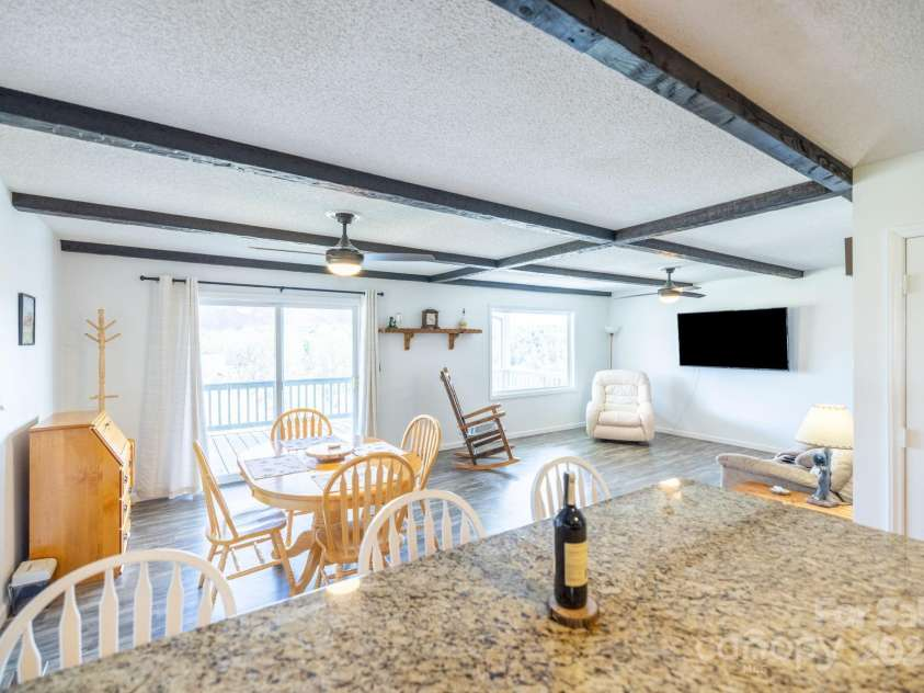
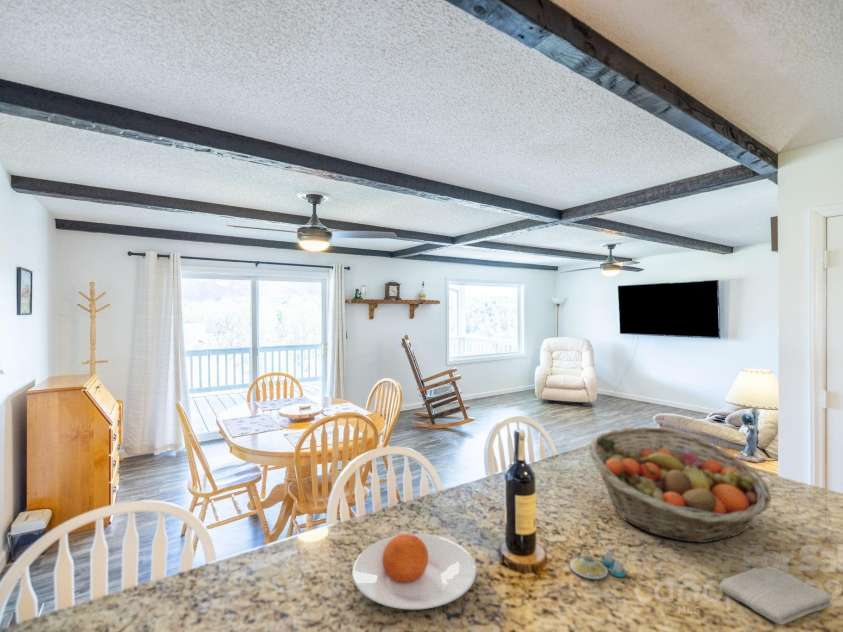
+ washcloth (775, 592)
+ fruit basket (673, 478)
+ salt and pepper shaker set (595, 561)
+ plate (414, 561)
